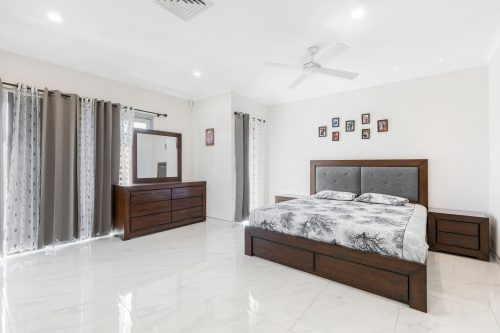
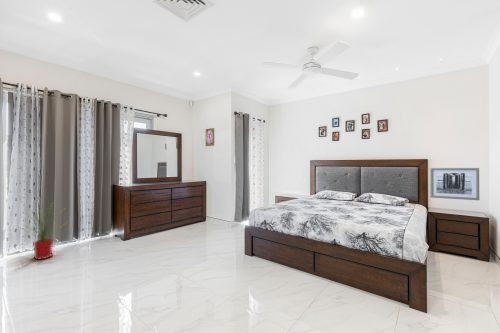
+ house plant (42, 230)
+ wall art (453, 183)
